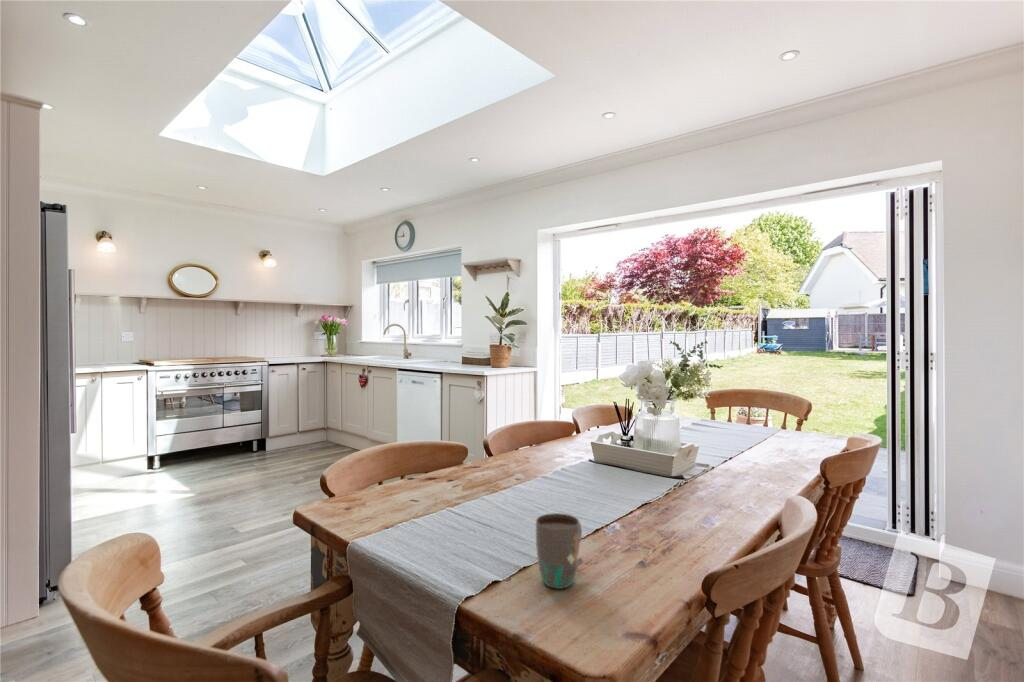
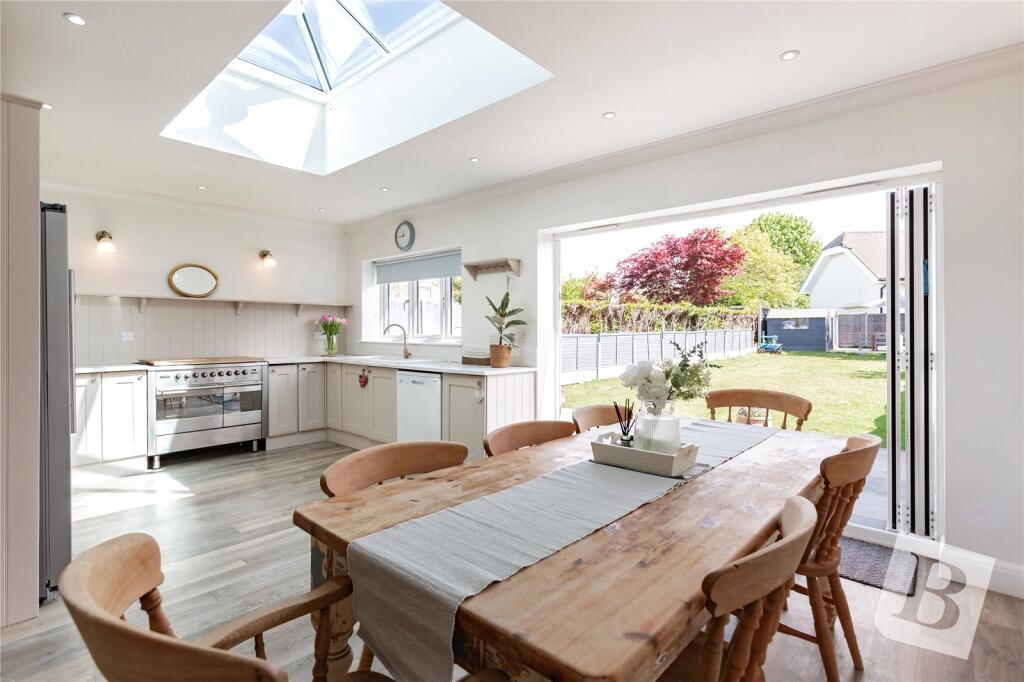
- mug (563, 548)
